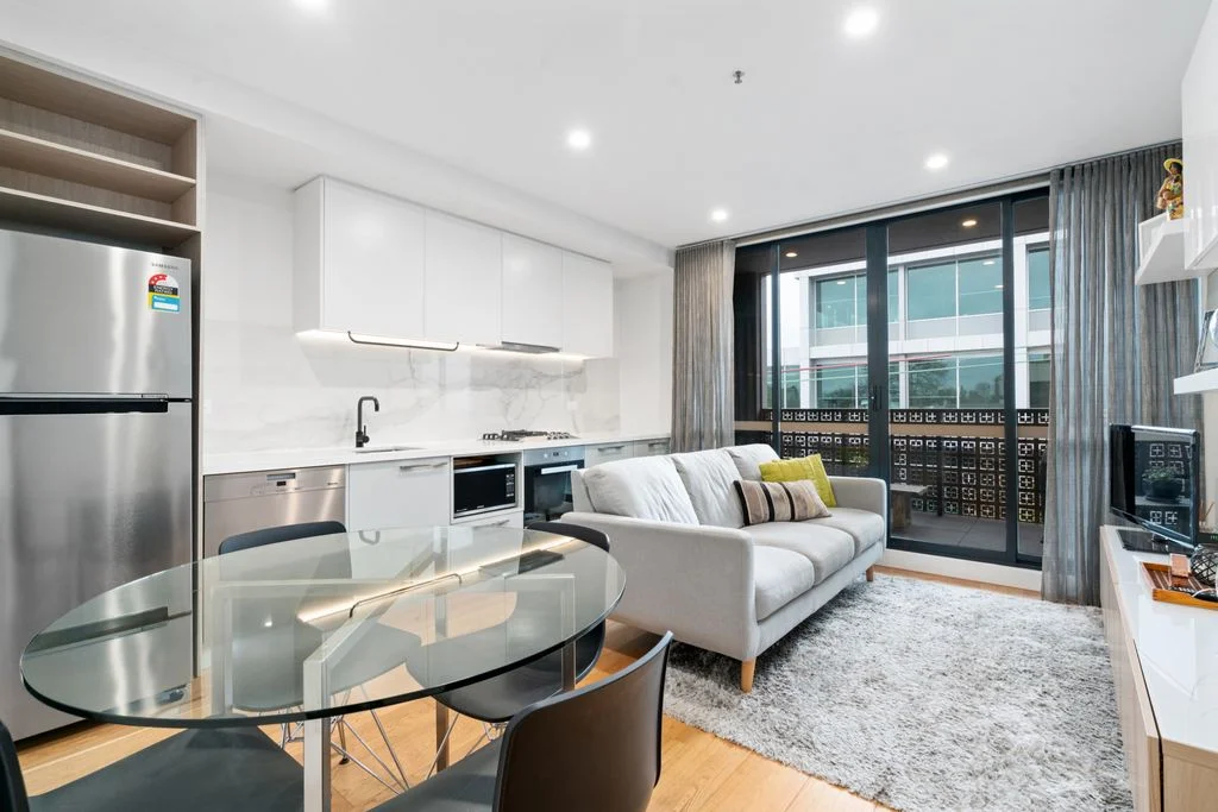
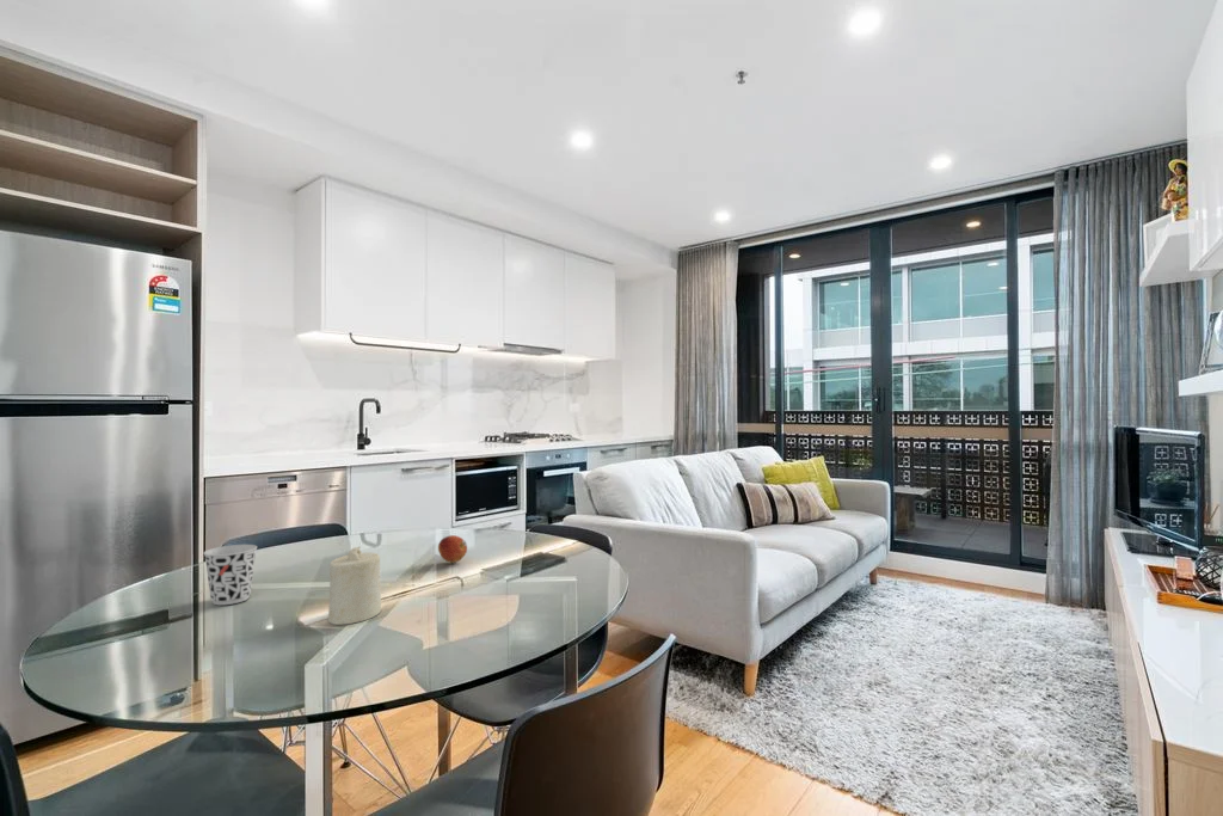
+ cup (231, 575)
+ fruit (453, 548)
+ candle (355, 581)
